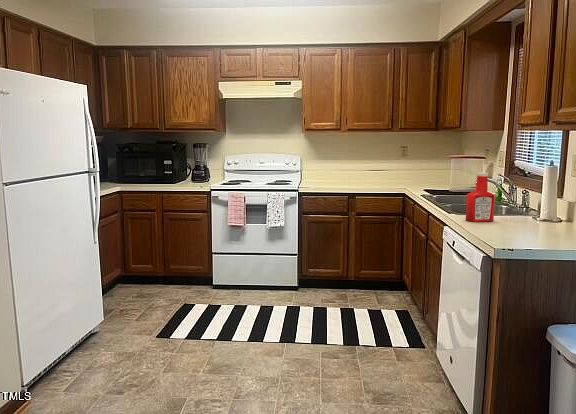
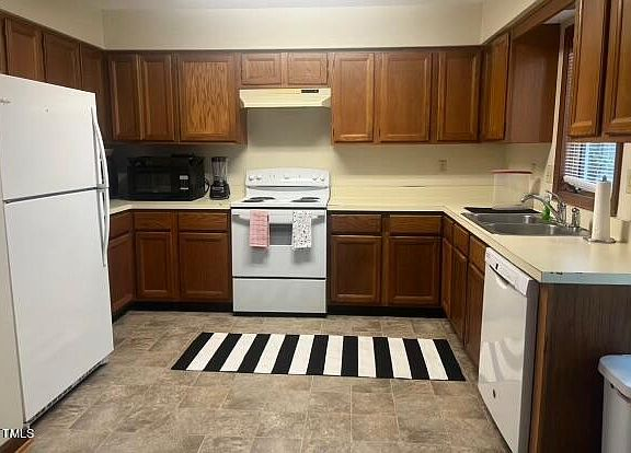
- soap bottle (481, 196)
